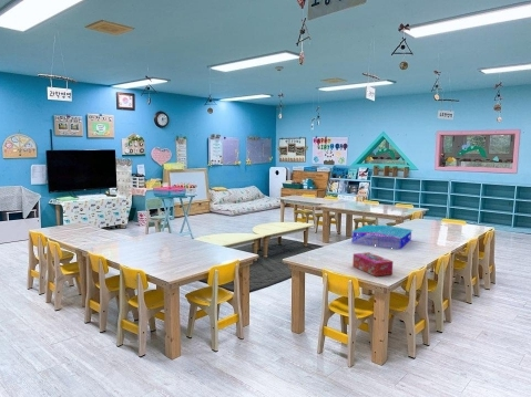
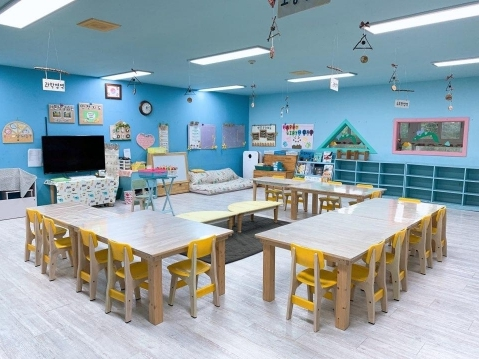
- tissue box (371, 263)
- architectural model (381, 234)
